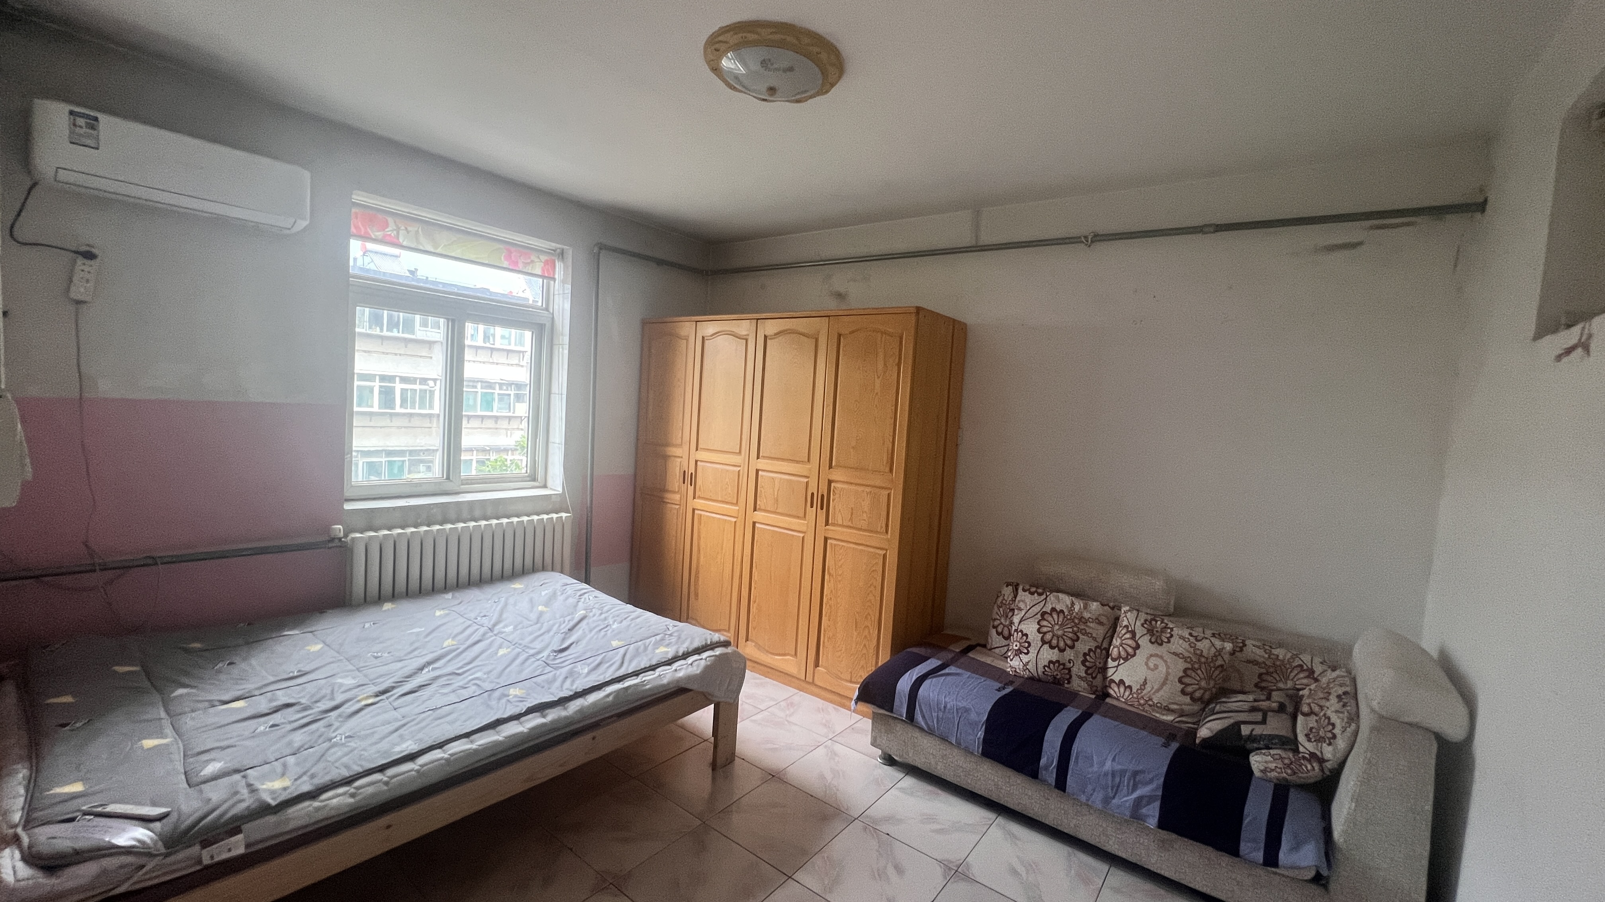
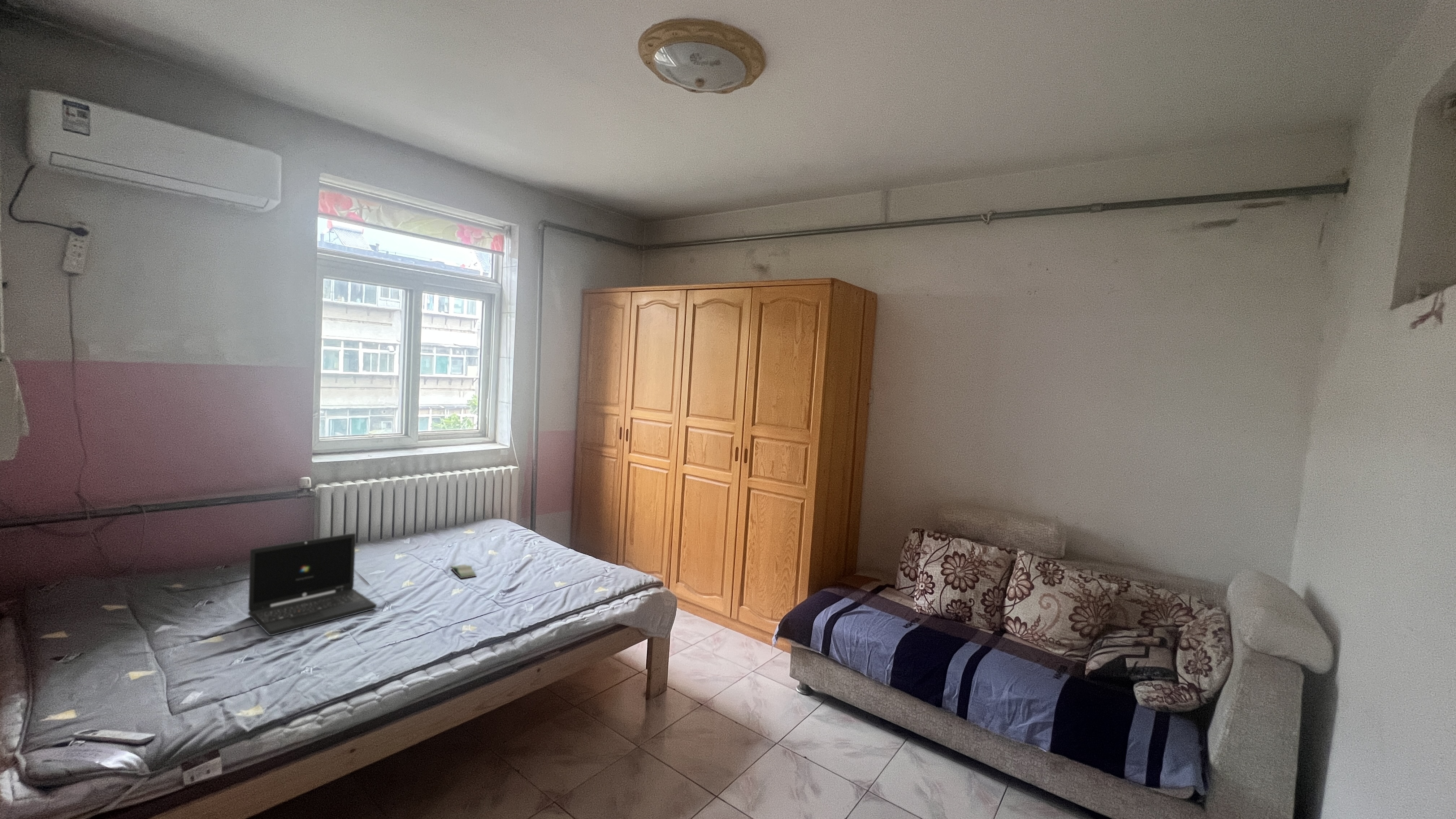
+ laptop (316, 580)
+ book (463, 569)
